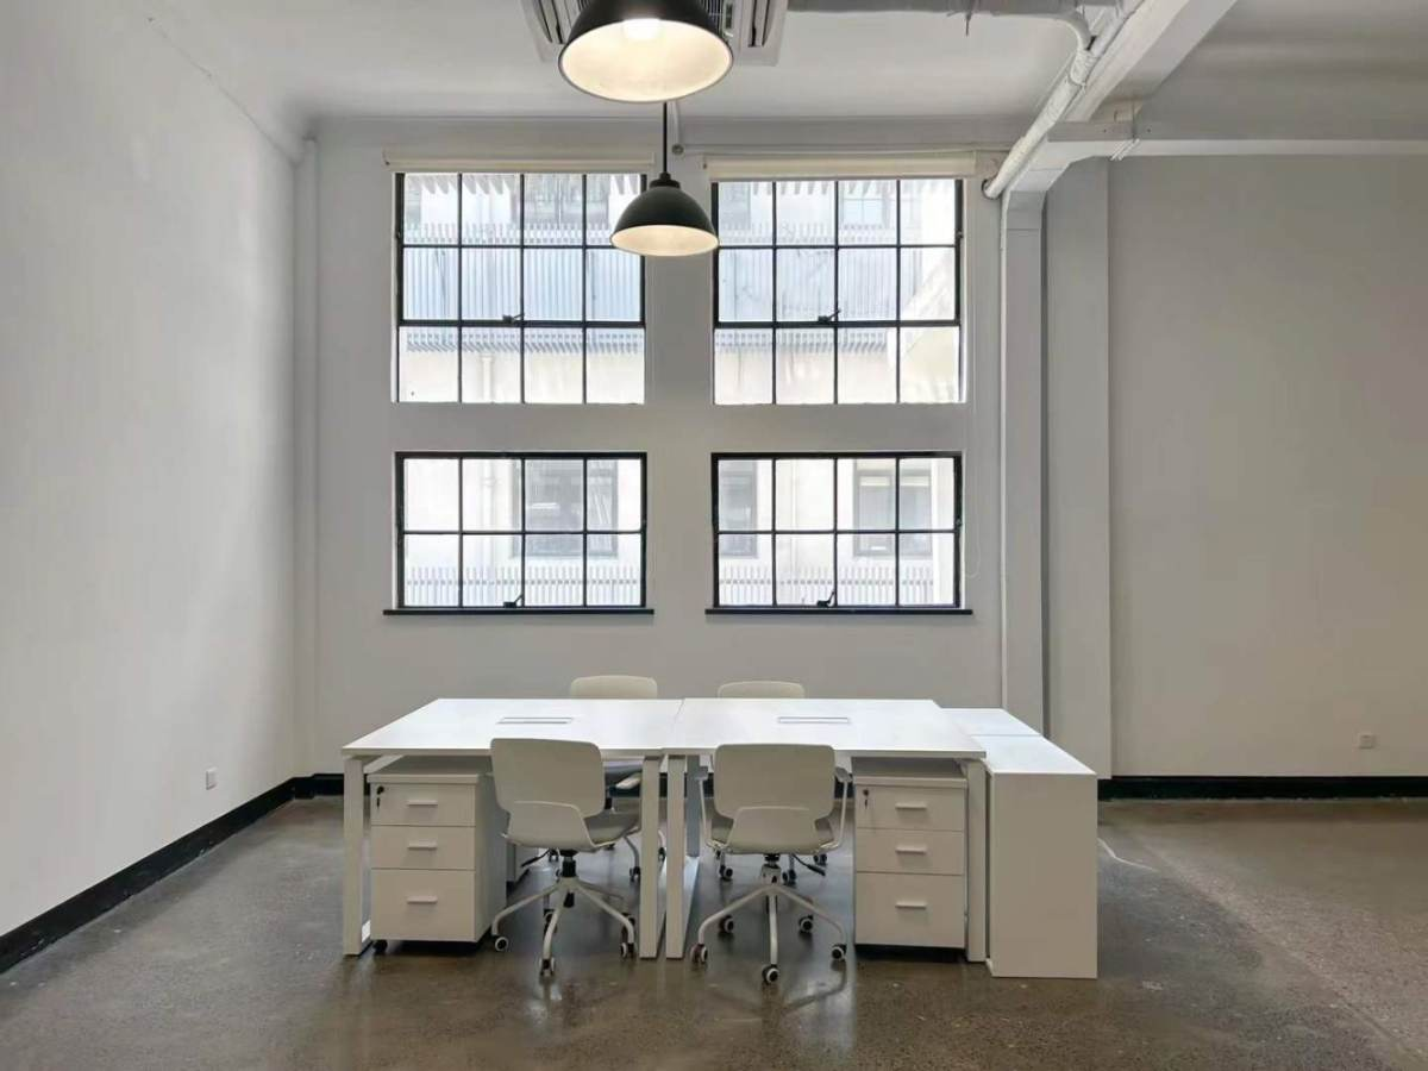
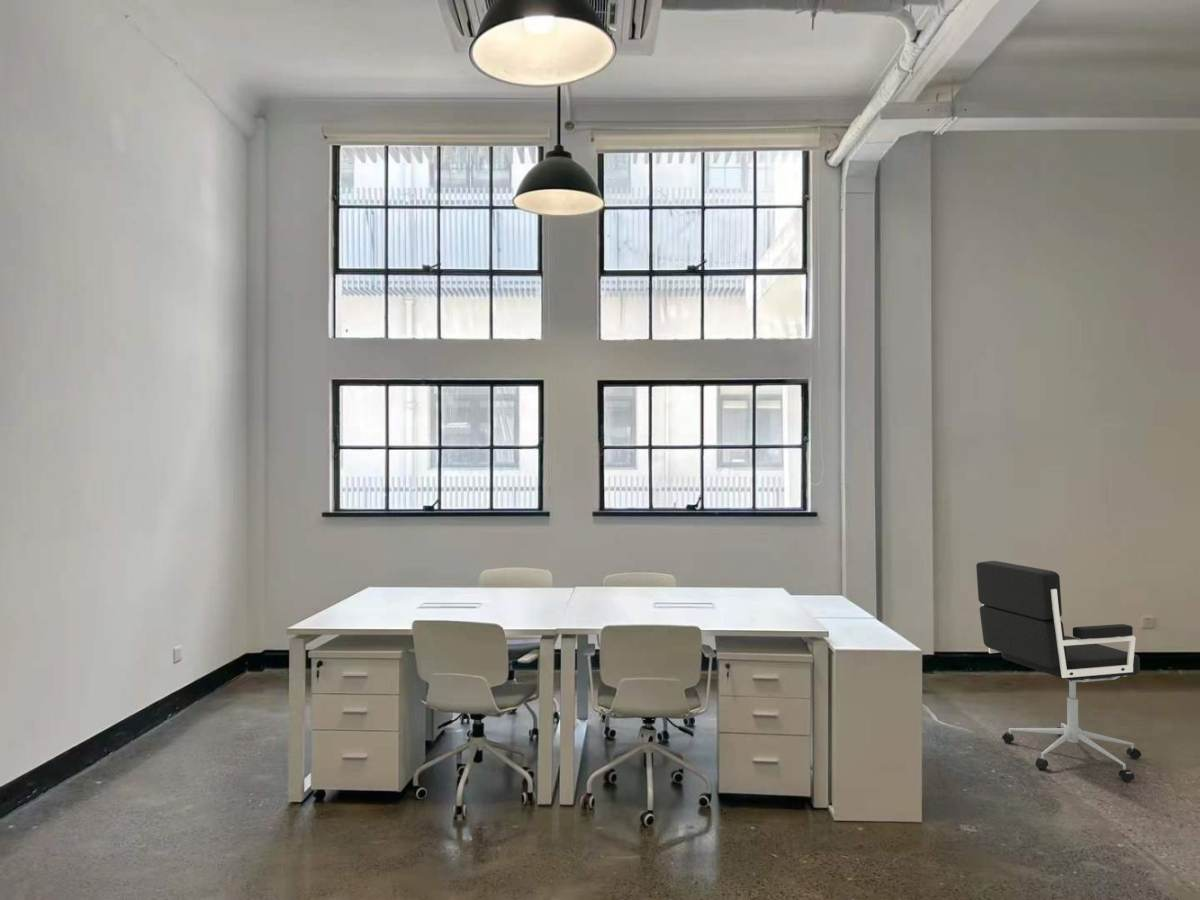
+ office chair (1057, 660)
